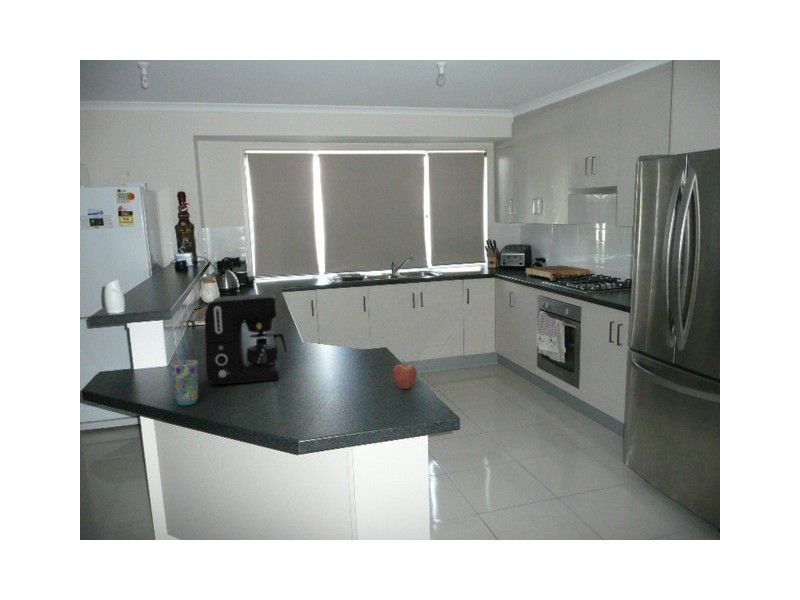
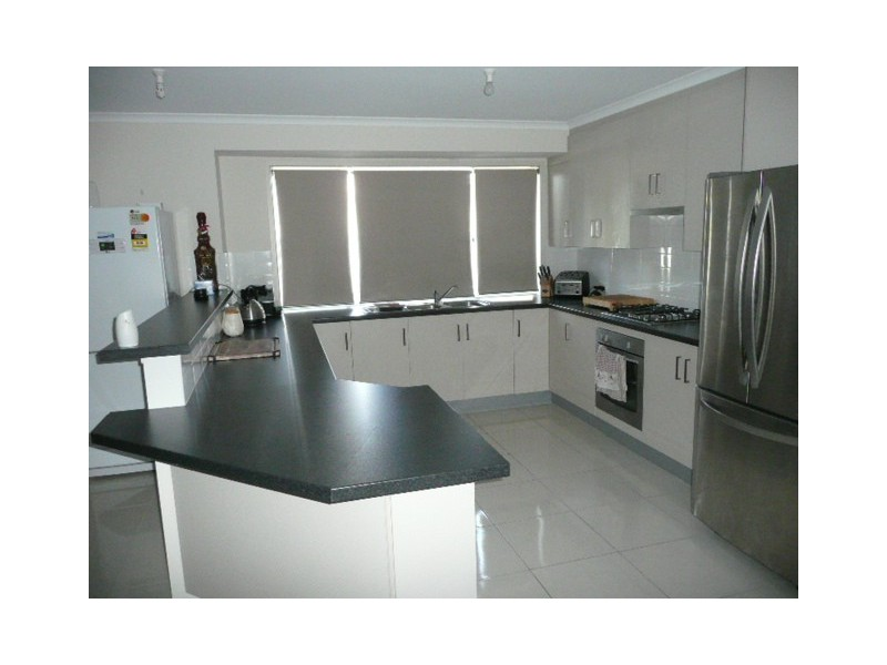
- fruit (405, 373)
- coffee maker (249, 336)
- cup (185, 372)
